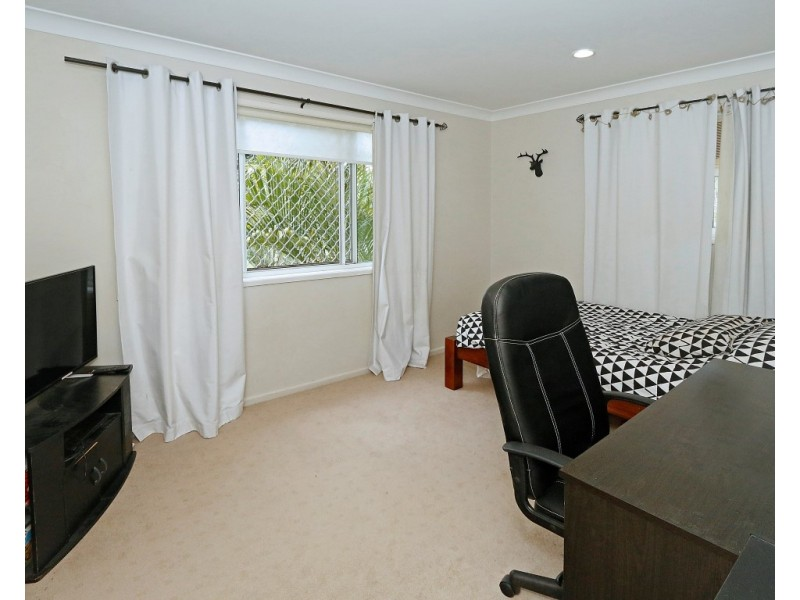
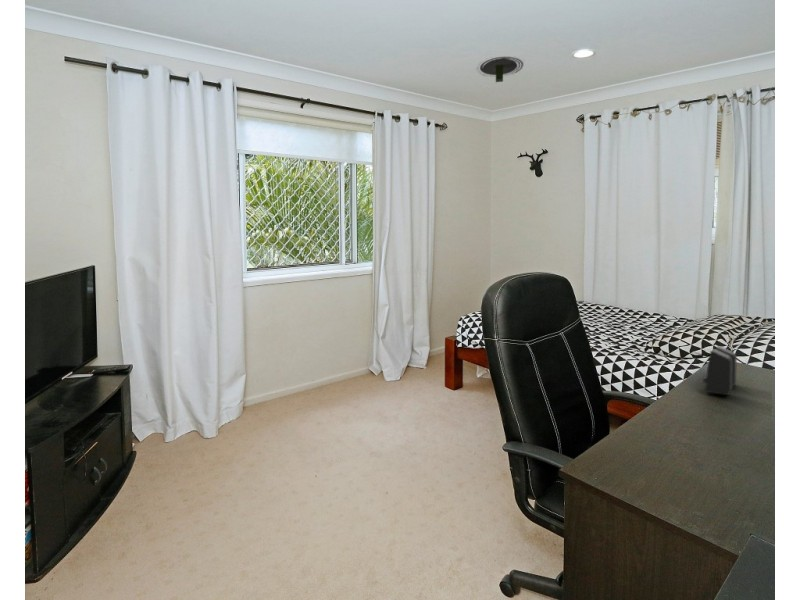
+ ceiling light (499, 70)
+ speaker (719, 368)
